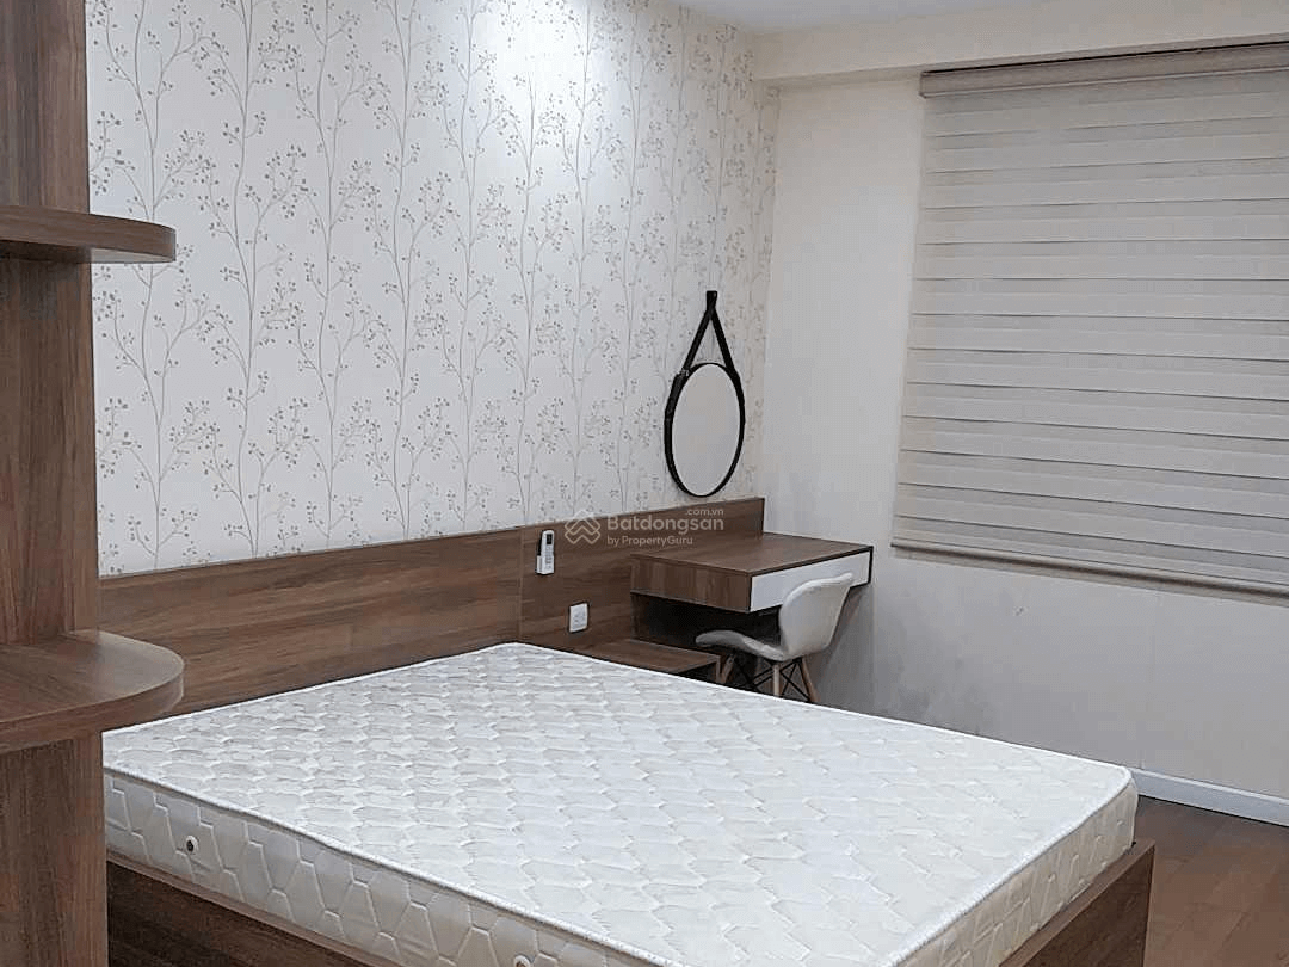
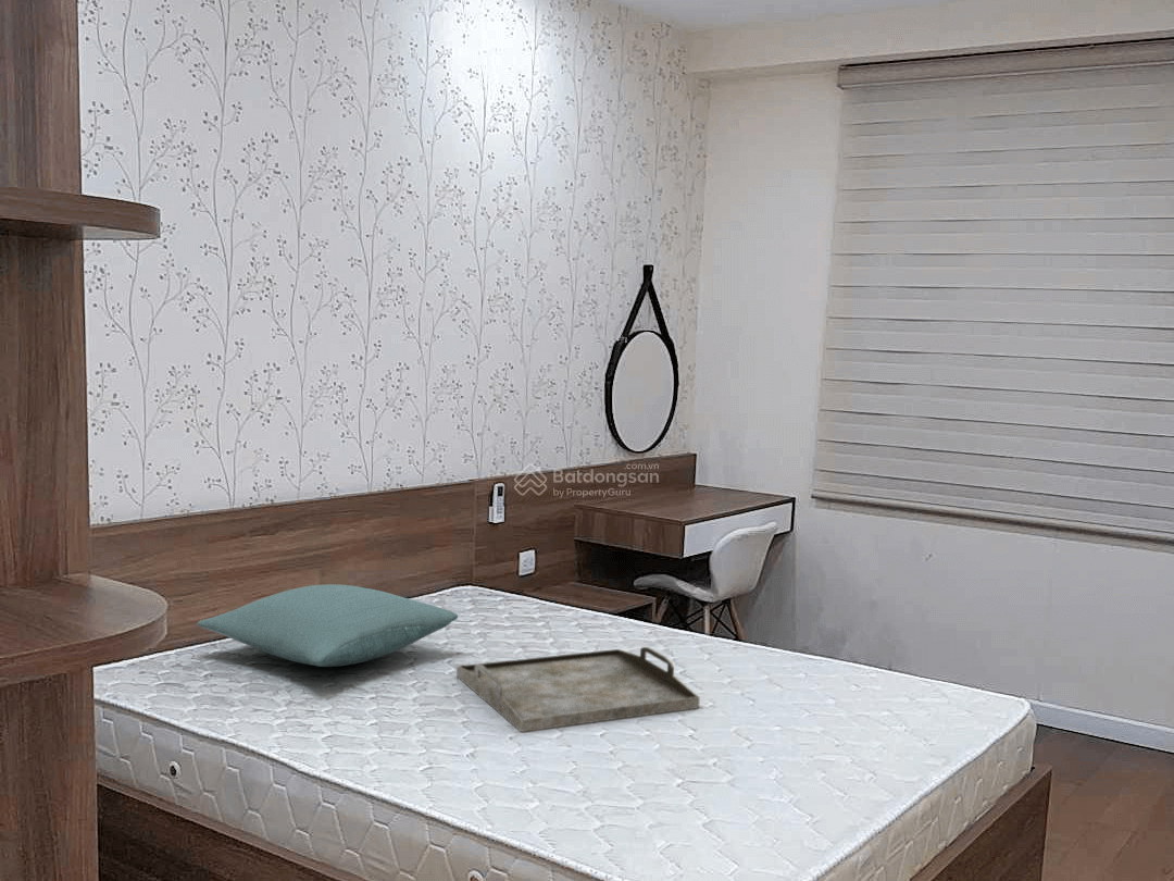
+ serving tray (574, 677)
+ pillow (328, 622)
